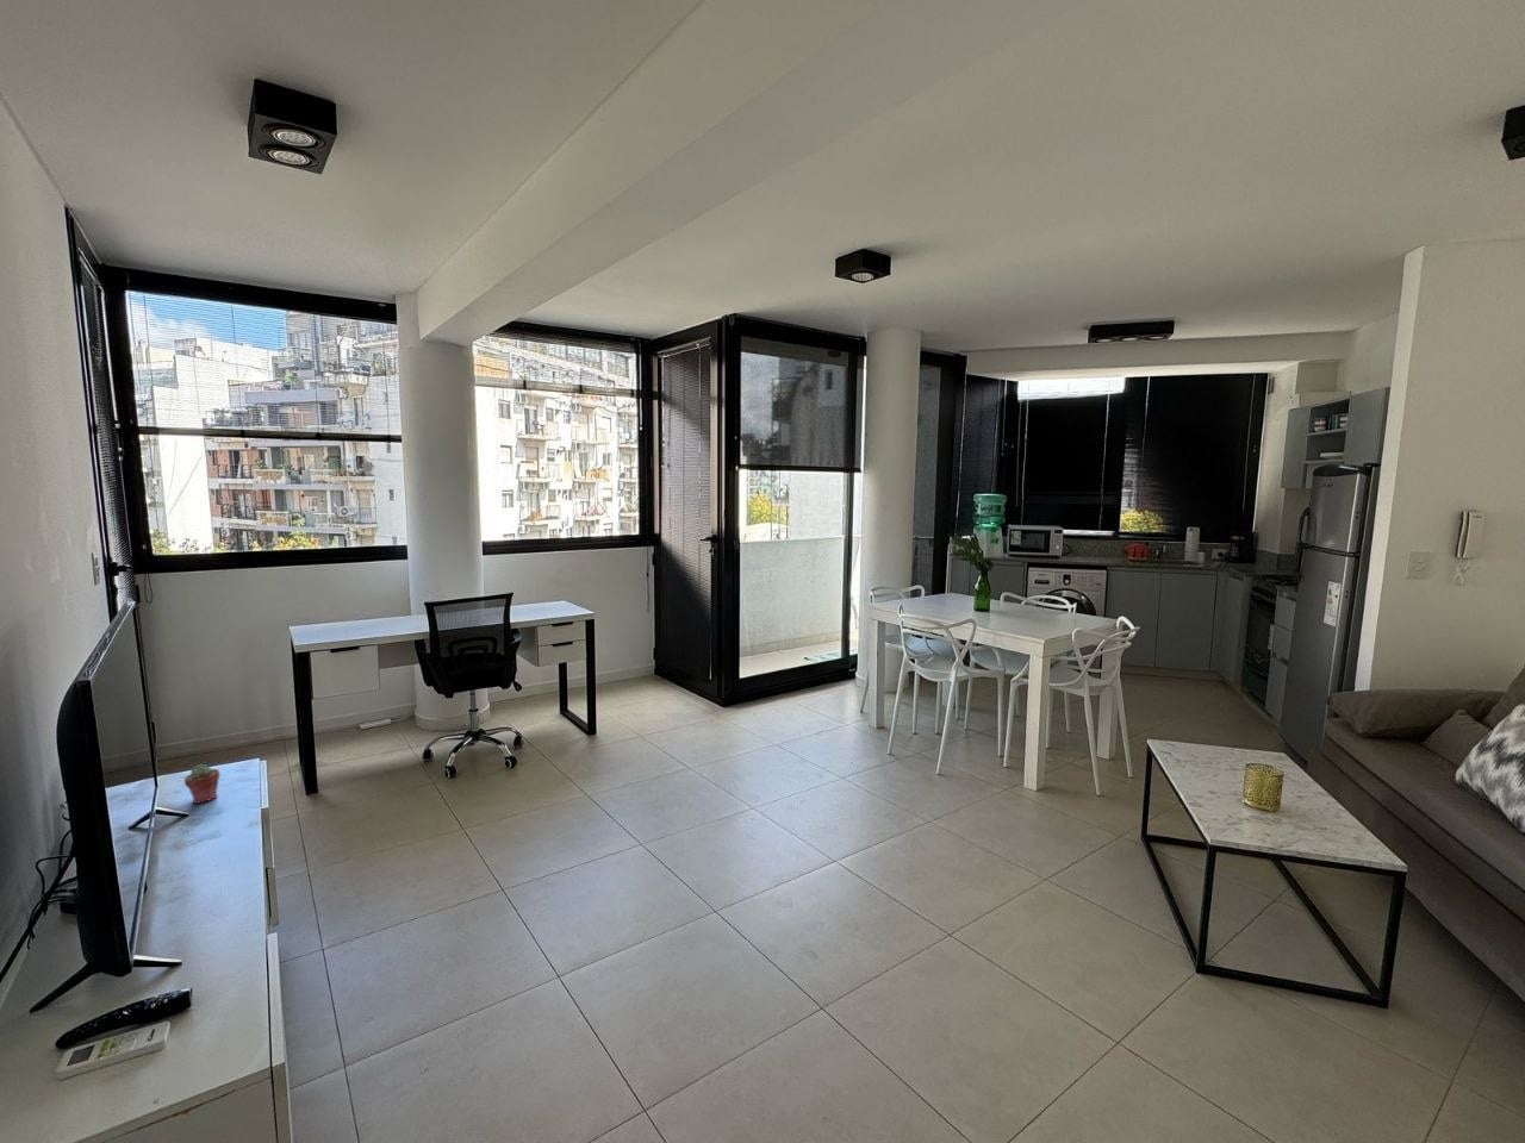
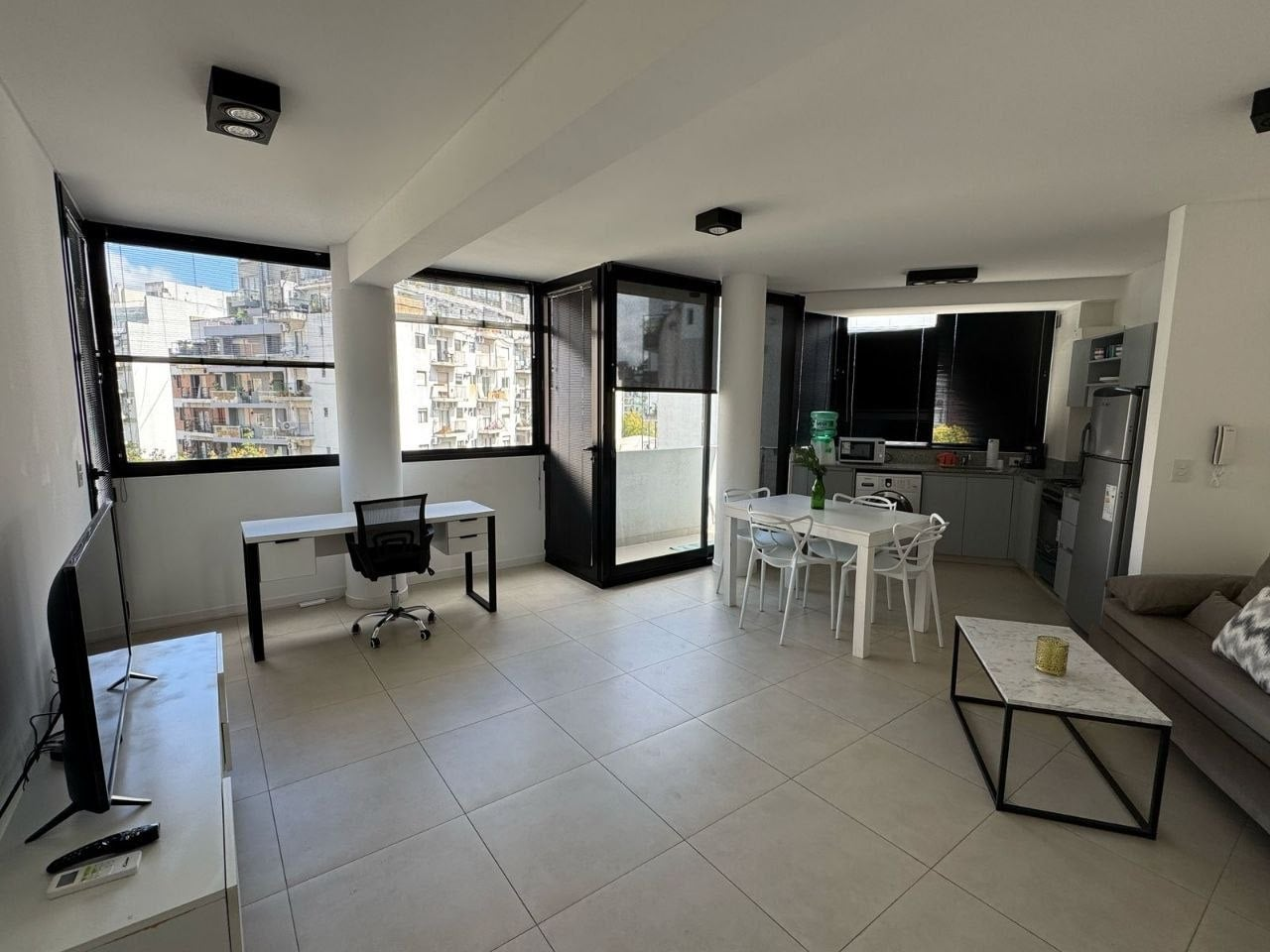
- potted succulent (203, 782)
